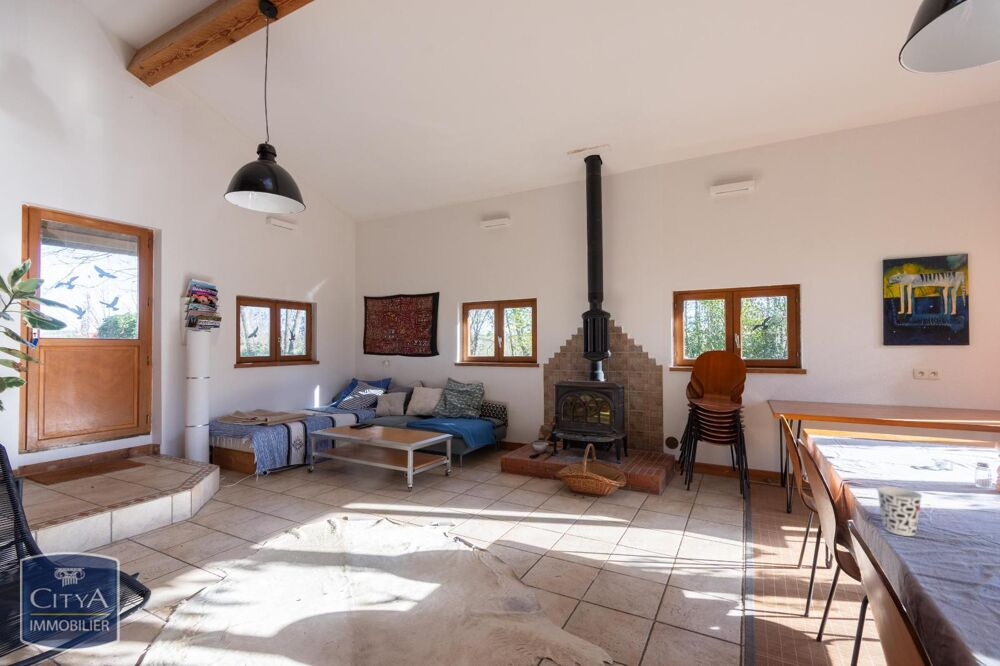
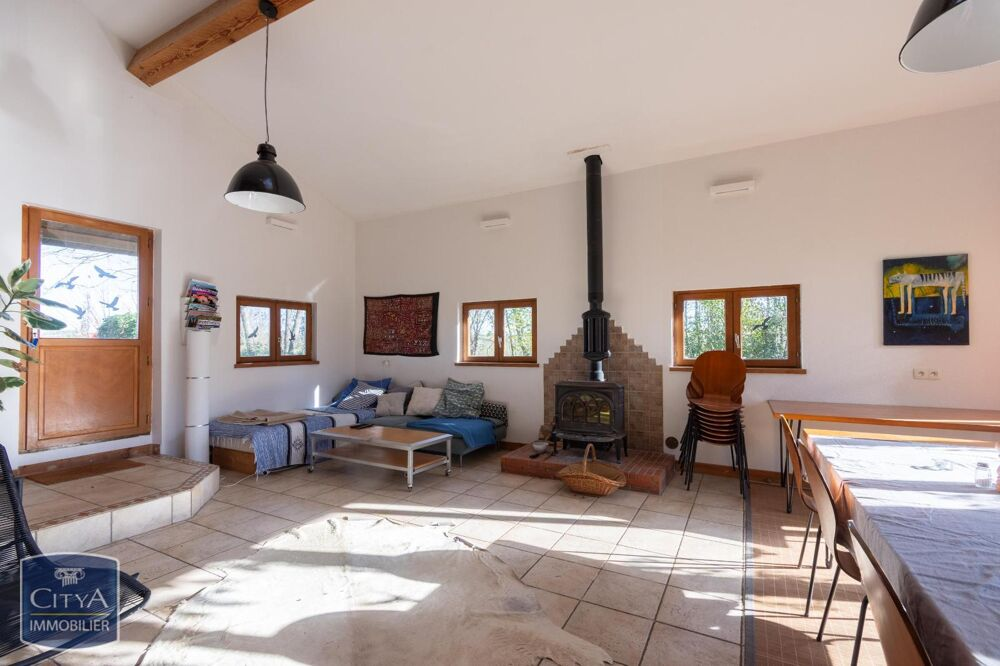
- cup (899, 511)
